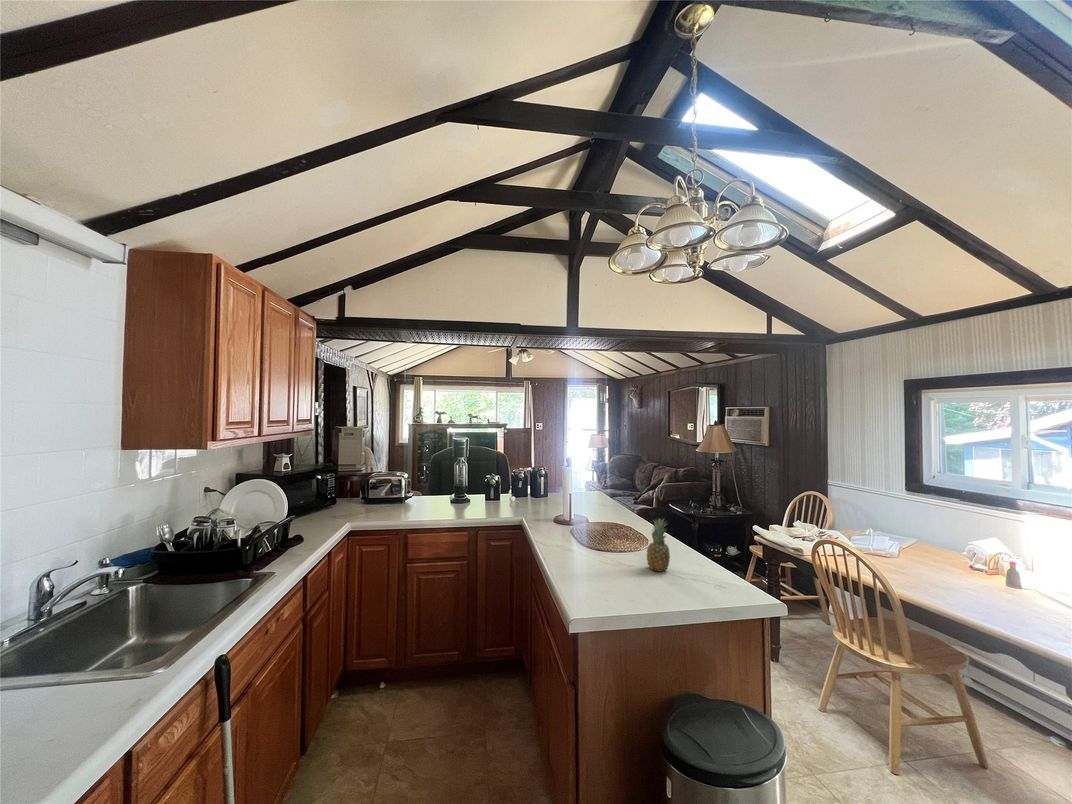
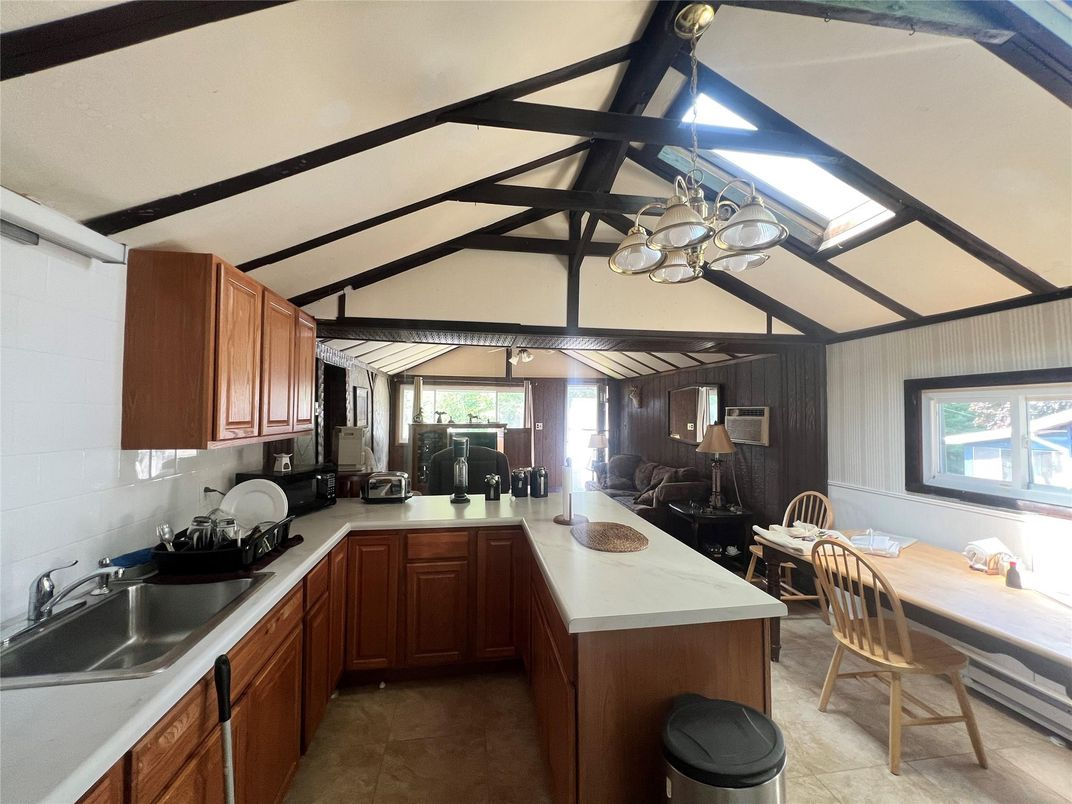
- fruit (658, 543)
